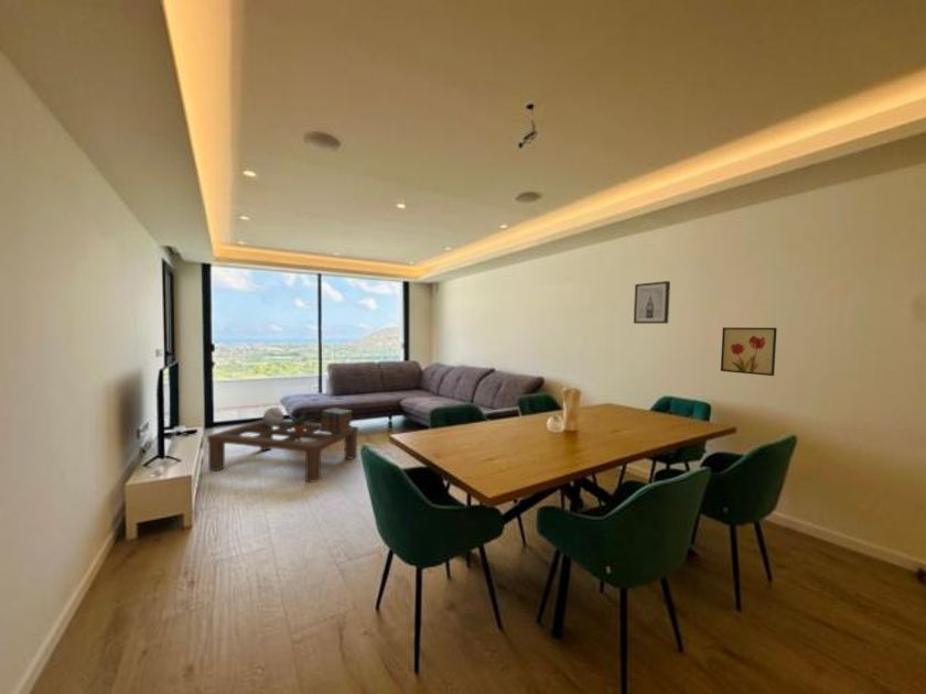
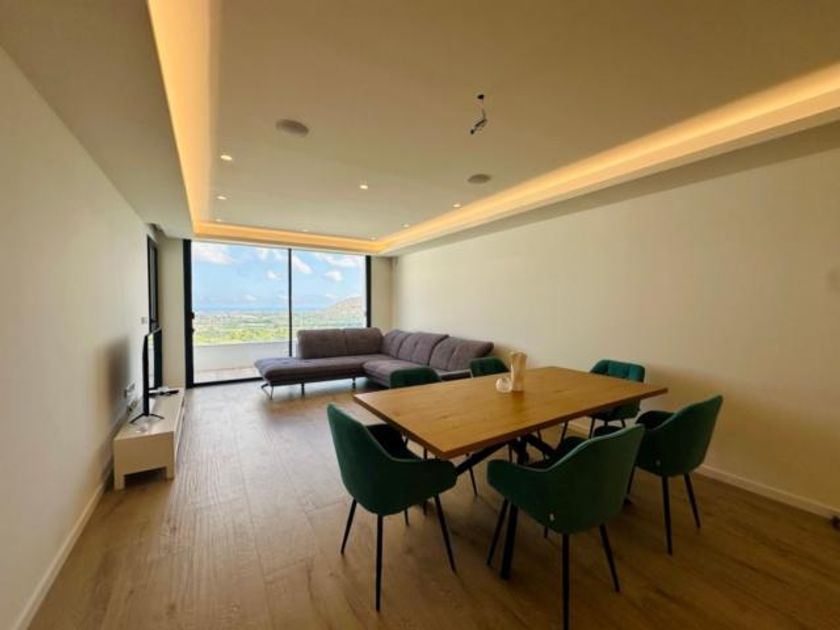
- potted plant (299, 422)
- wall art (650, 303)
- coffee table (287, 446)
- book stack (336, 420)
- wall art (747, 350)
- decorative sphere (273, 415)
